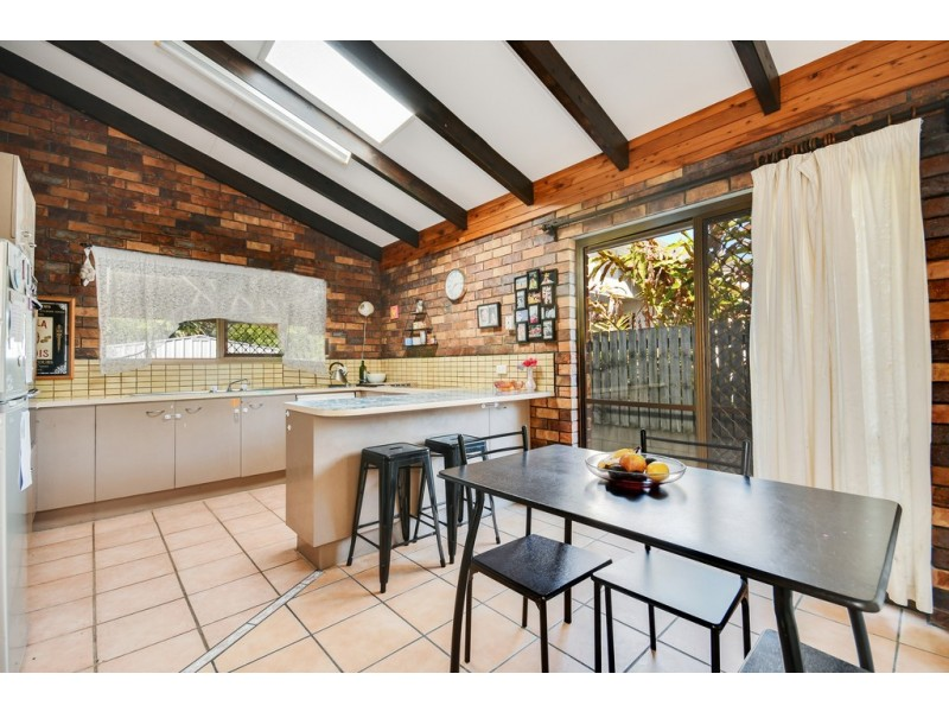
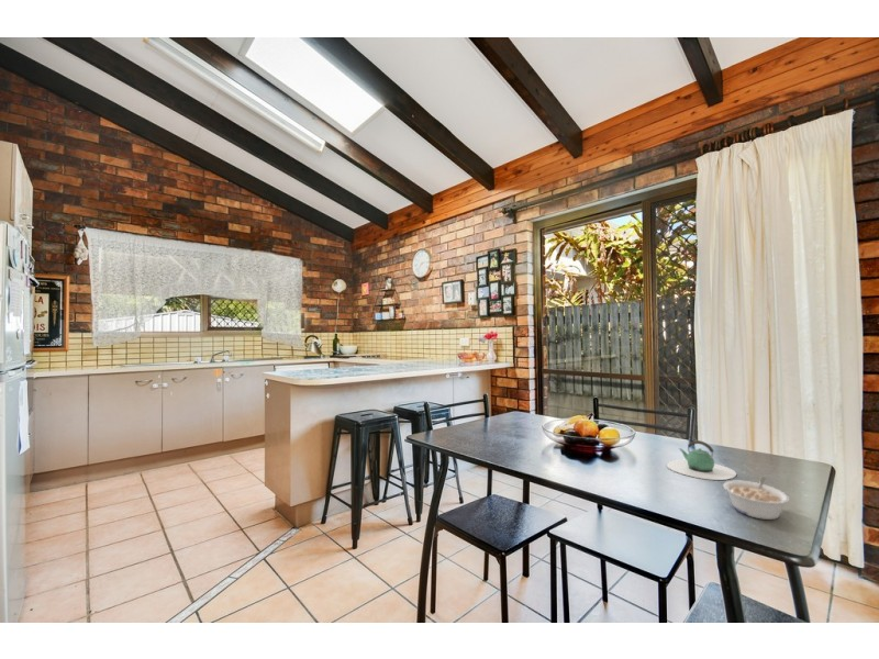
+ legume (754, 498)
+ teapot (700, 455)
